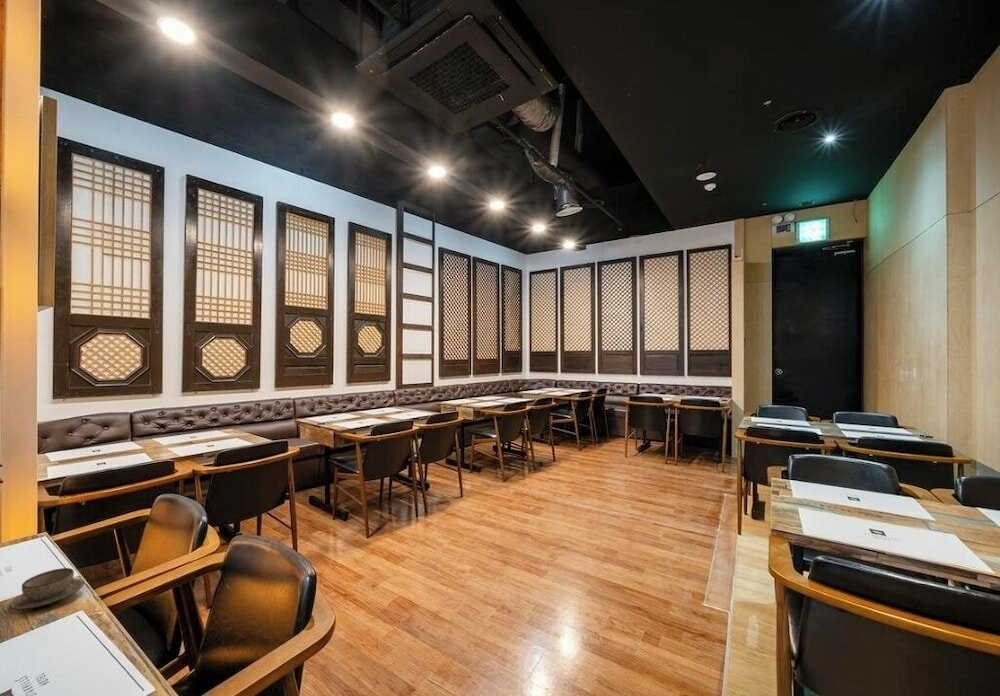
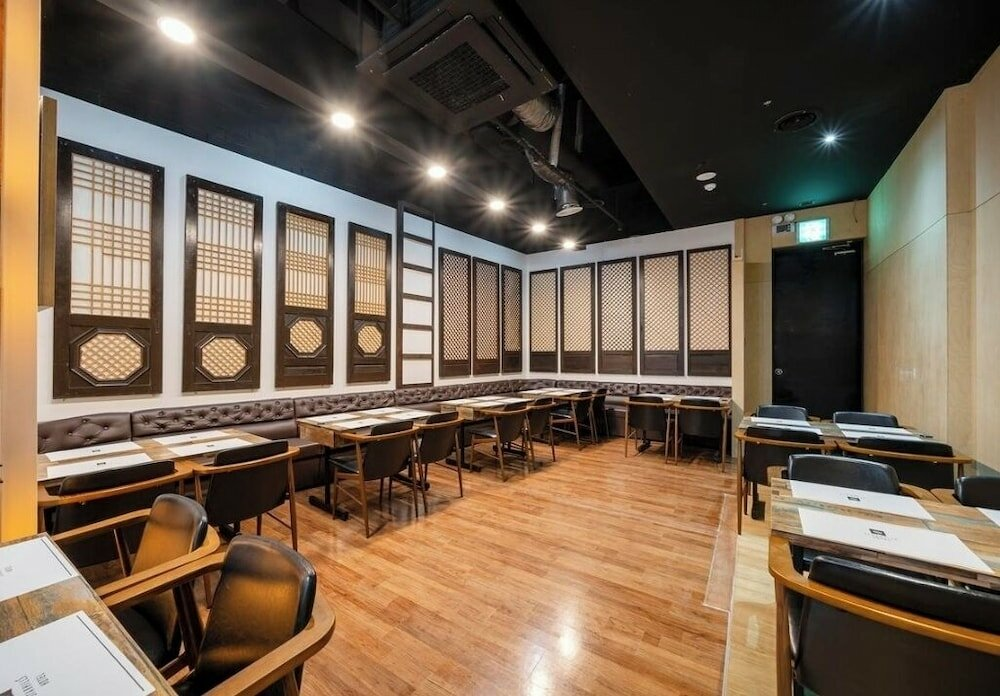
- teacup (48, 587)
